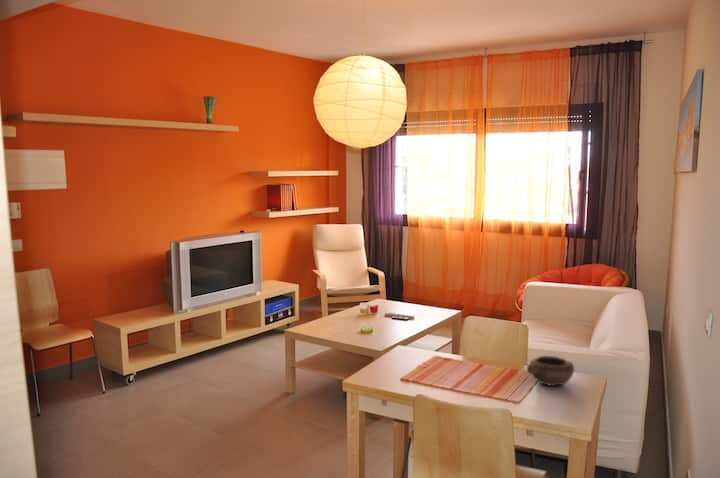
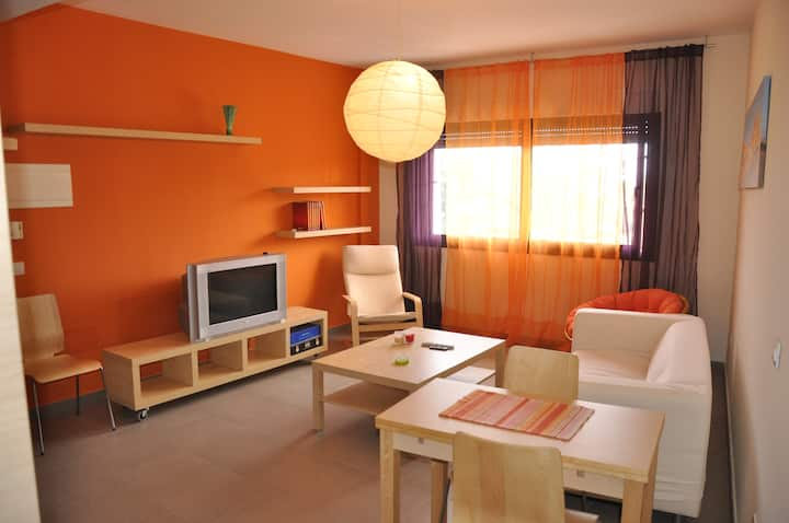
- bowl (547, 371)
